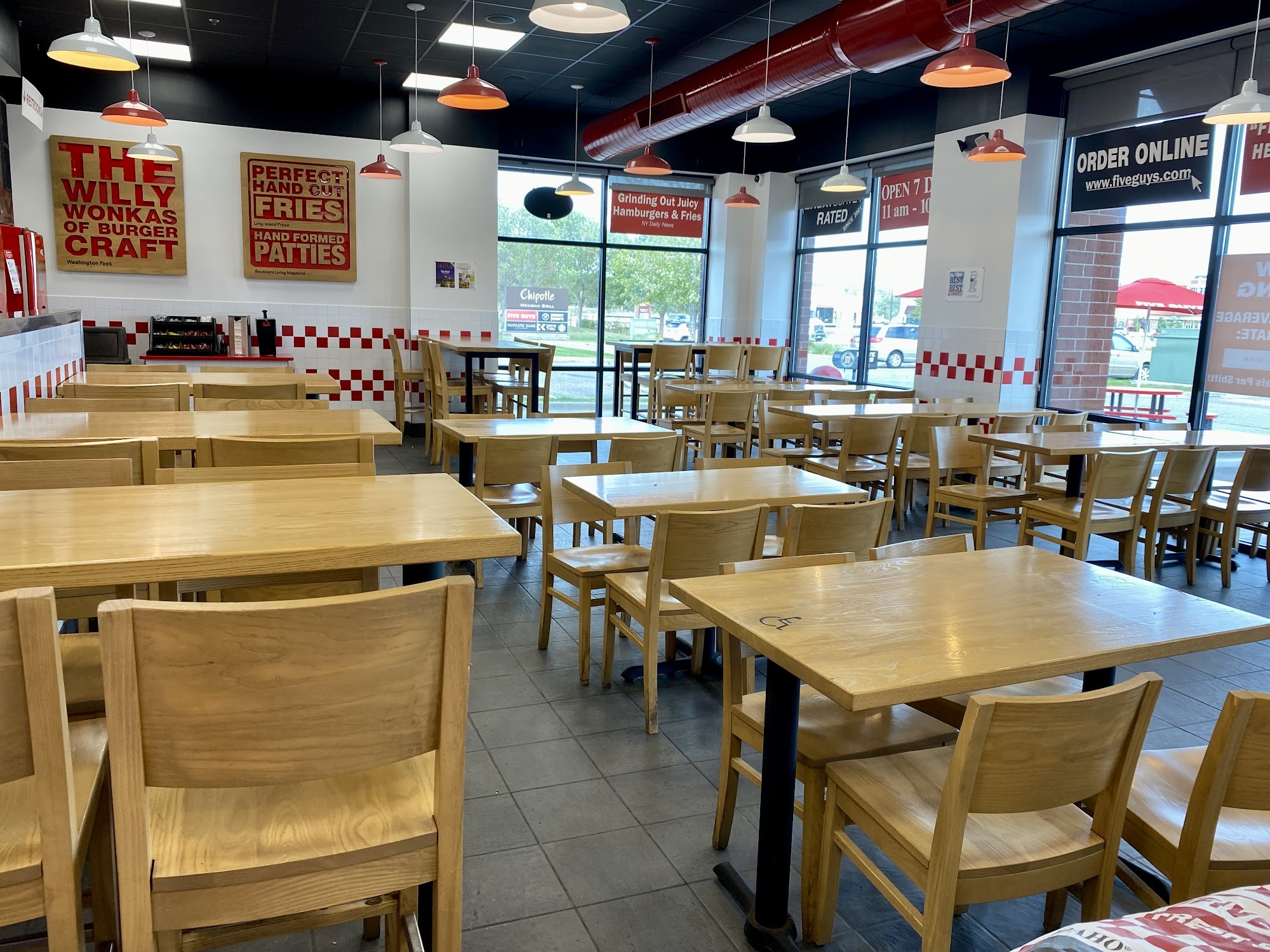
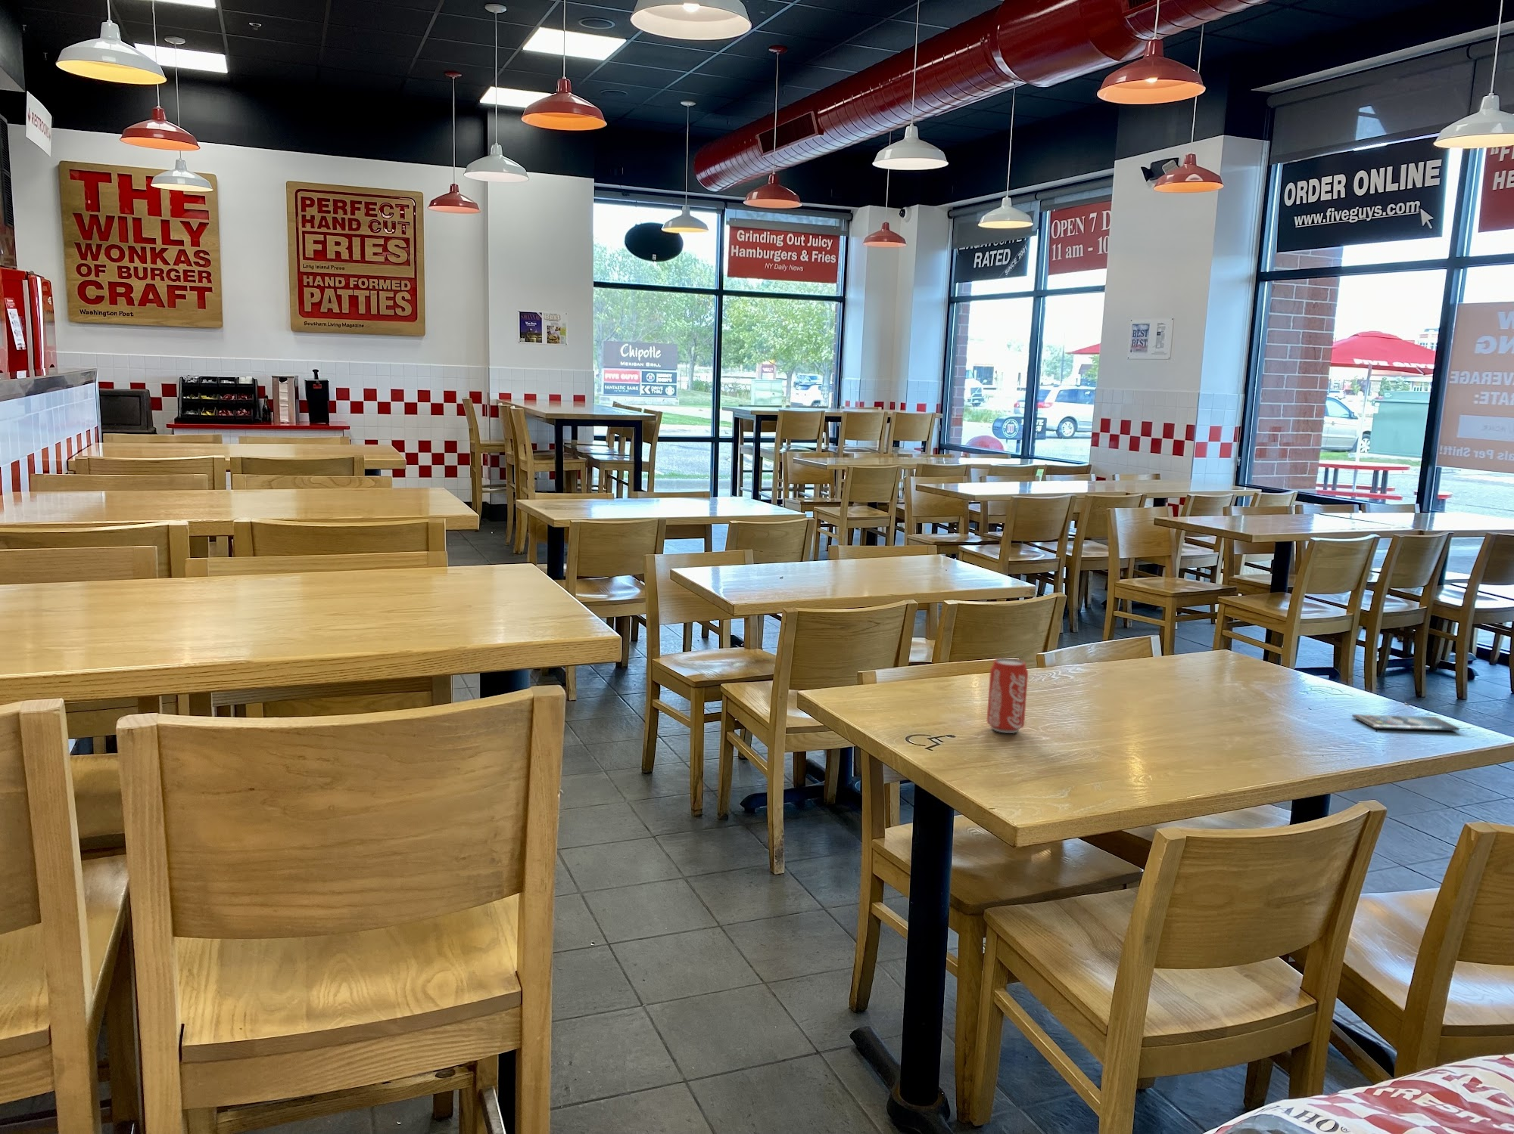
+ beverage can (1007, 696)
+ smartphone (1404, 722)
